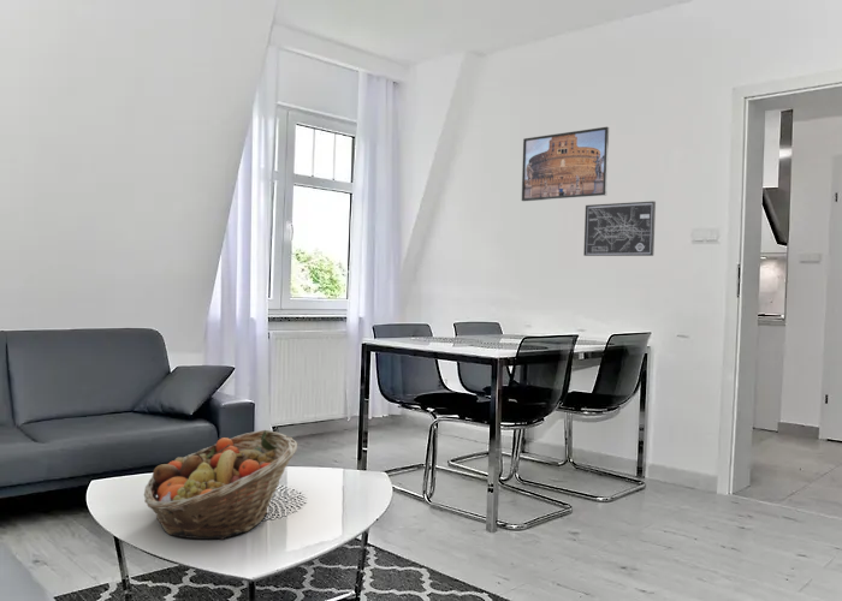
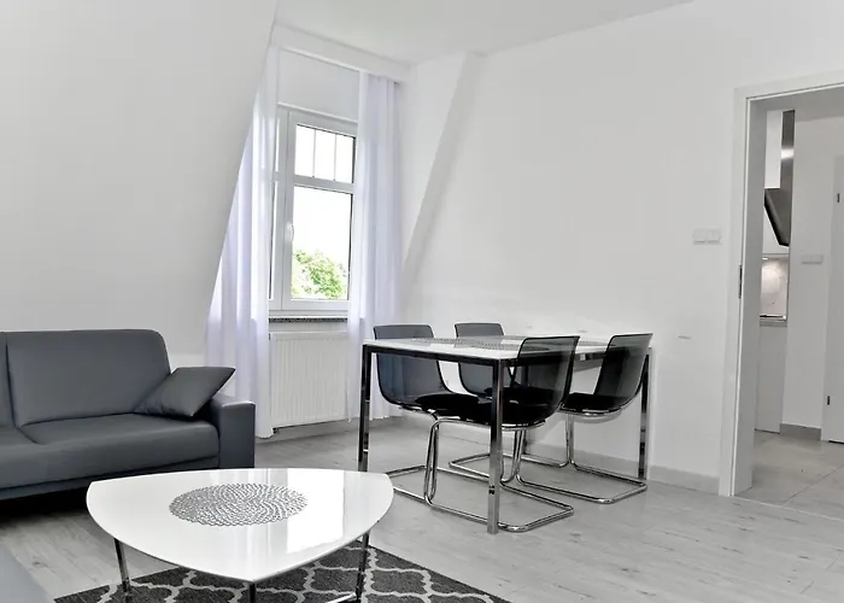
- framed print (563, 165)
- fruit basket (221, 480)
- wall art (618, 230)
